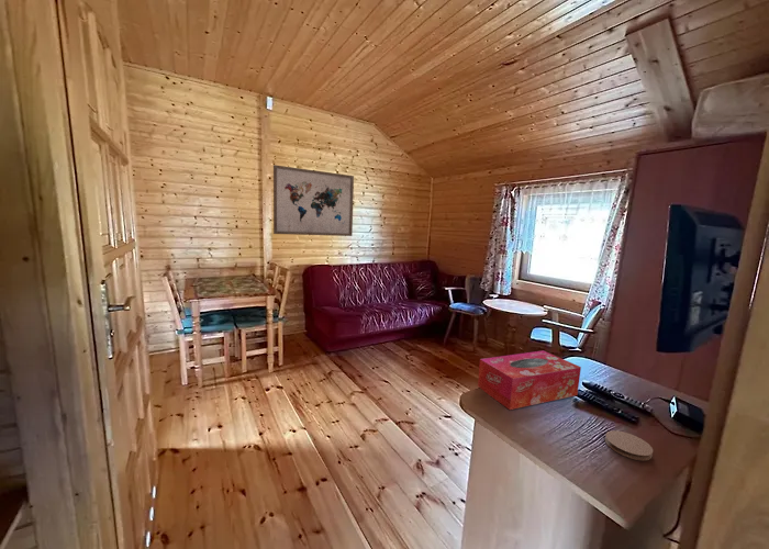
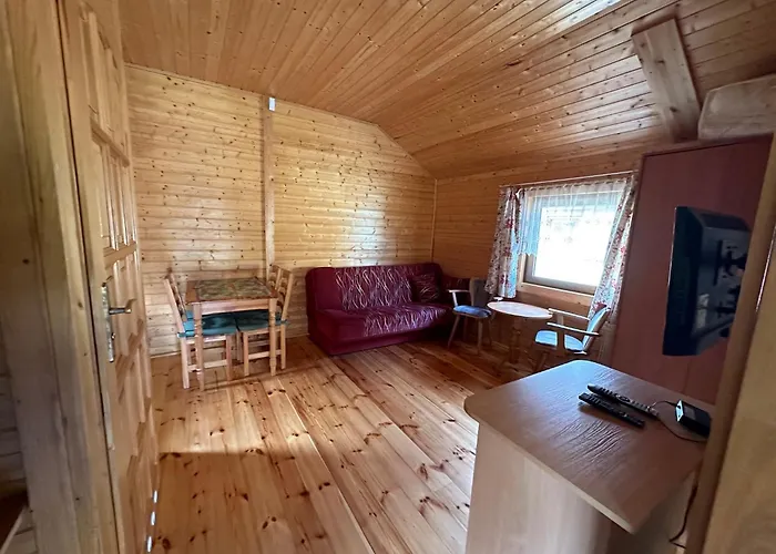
- tissue box (527, 377)
- wall art (315, 203)
- coaster (627, 445)
